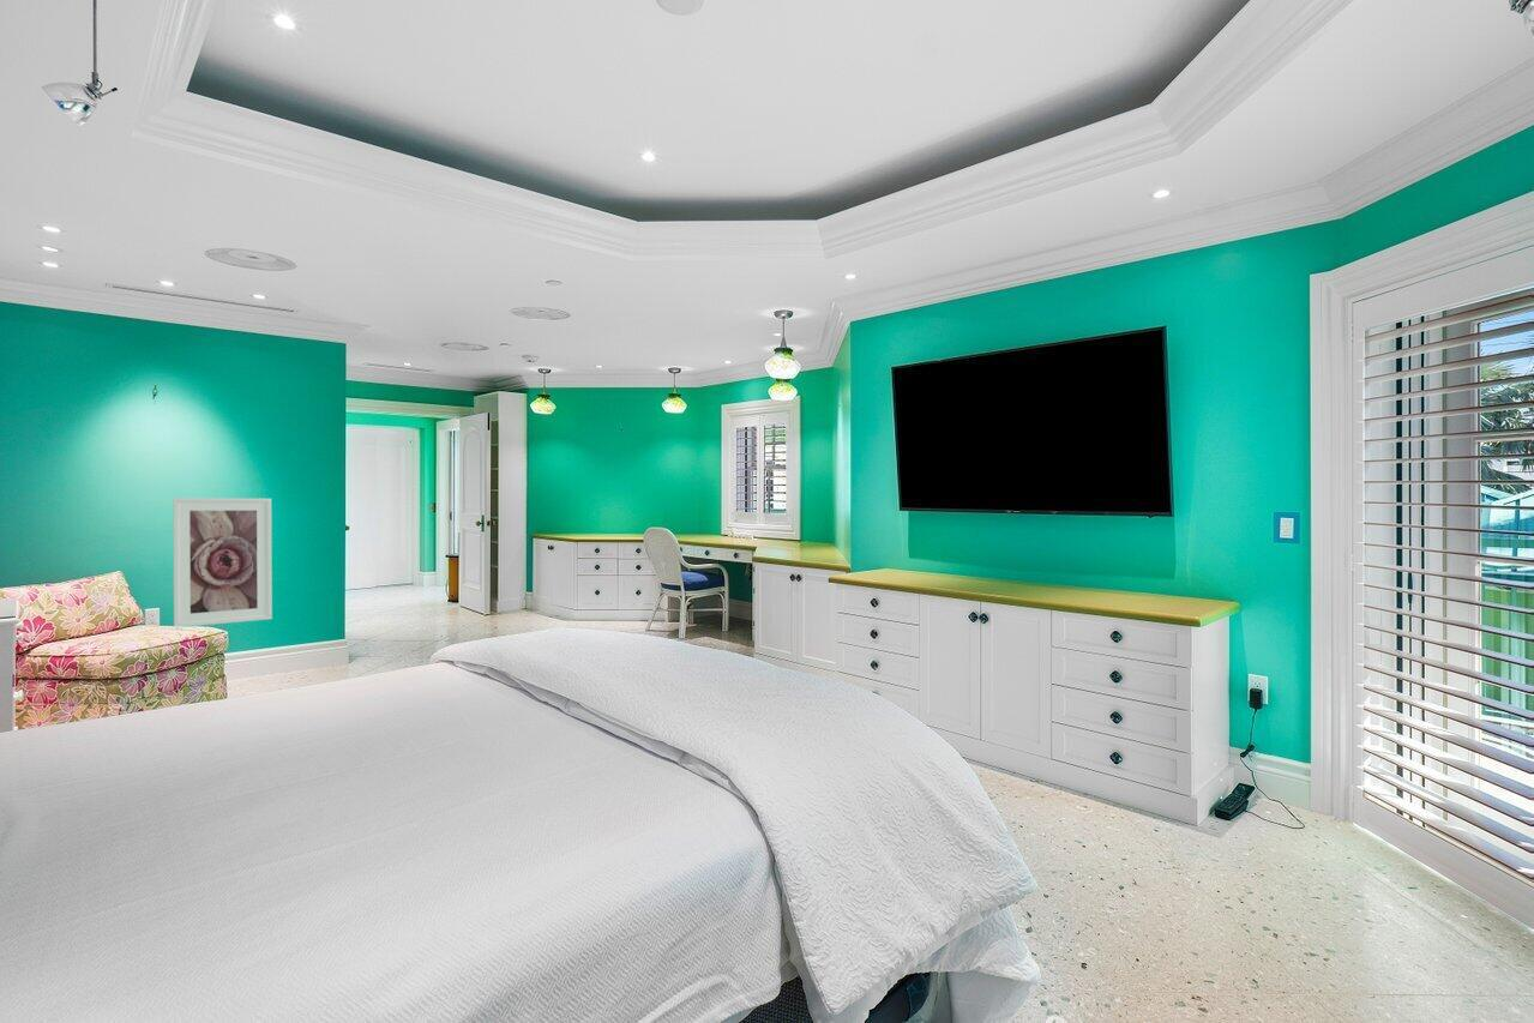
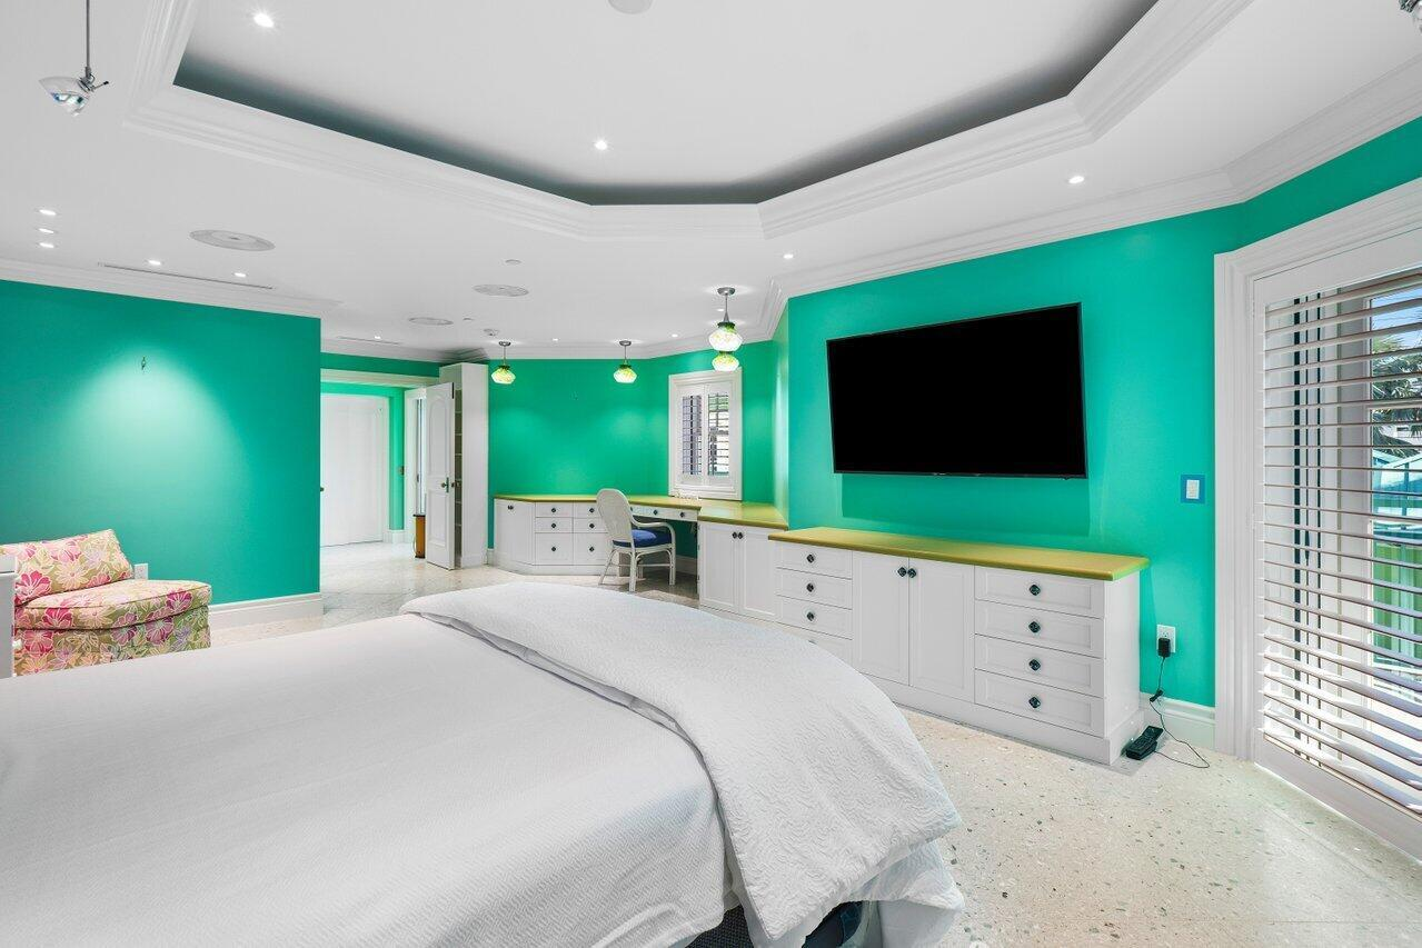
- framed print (224, 560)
